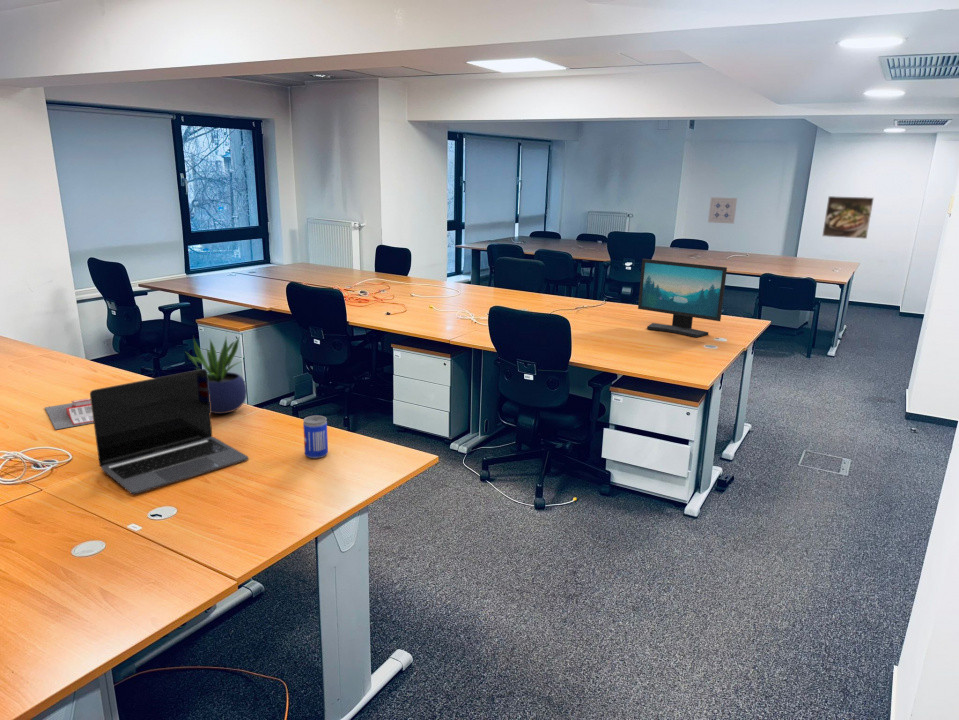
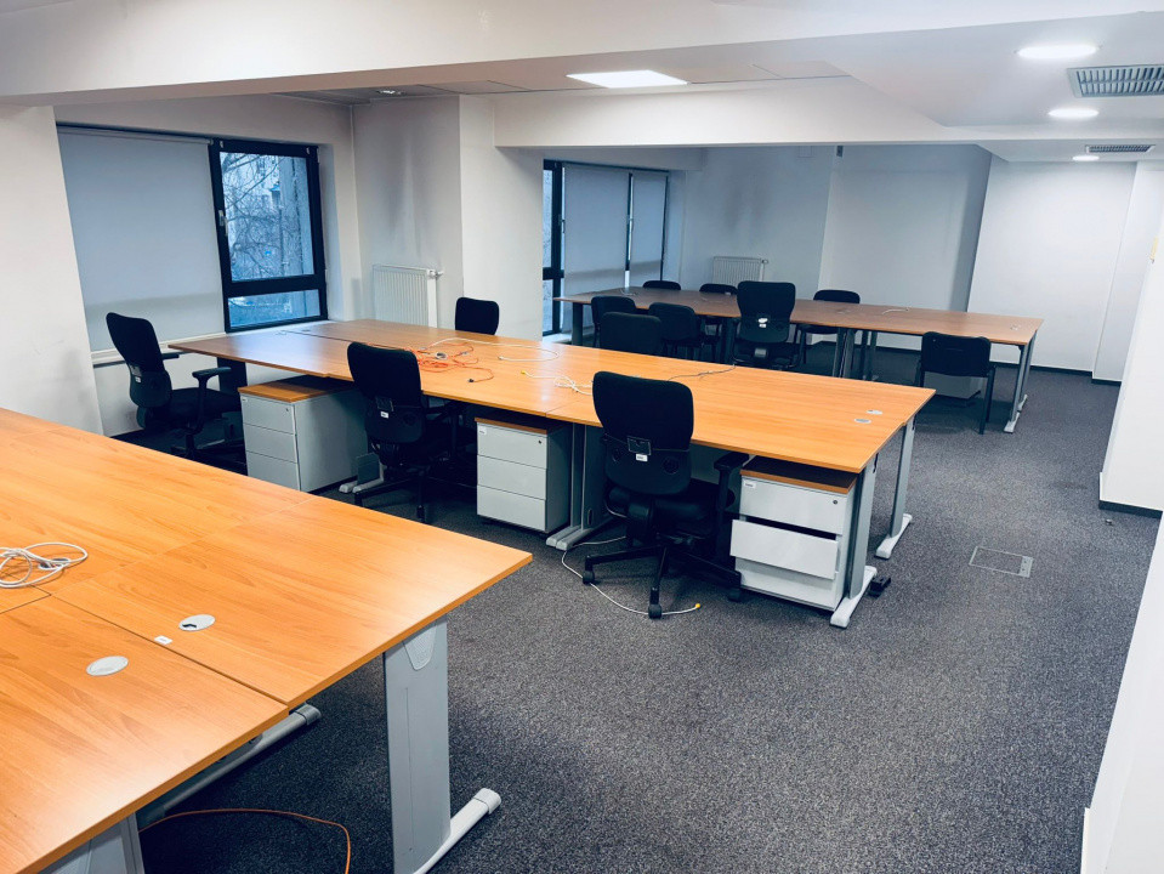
- potted plant (217, 374)
- laptop (172, 426)
- wall art (722, 210)
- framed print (847, 217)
- beer can (315, 437)
- computer monitor (680, 297)
- book (84, 406)
